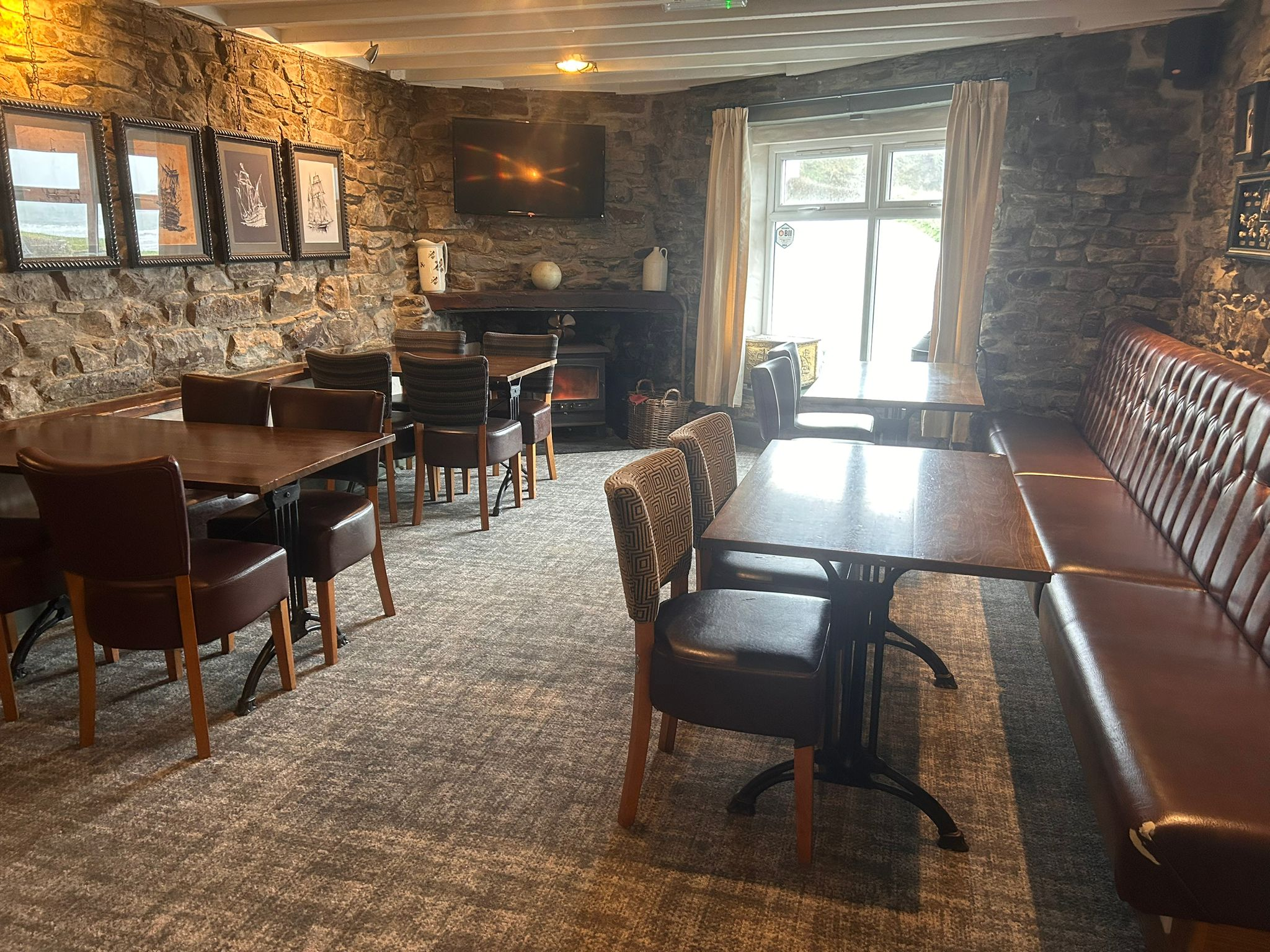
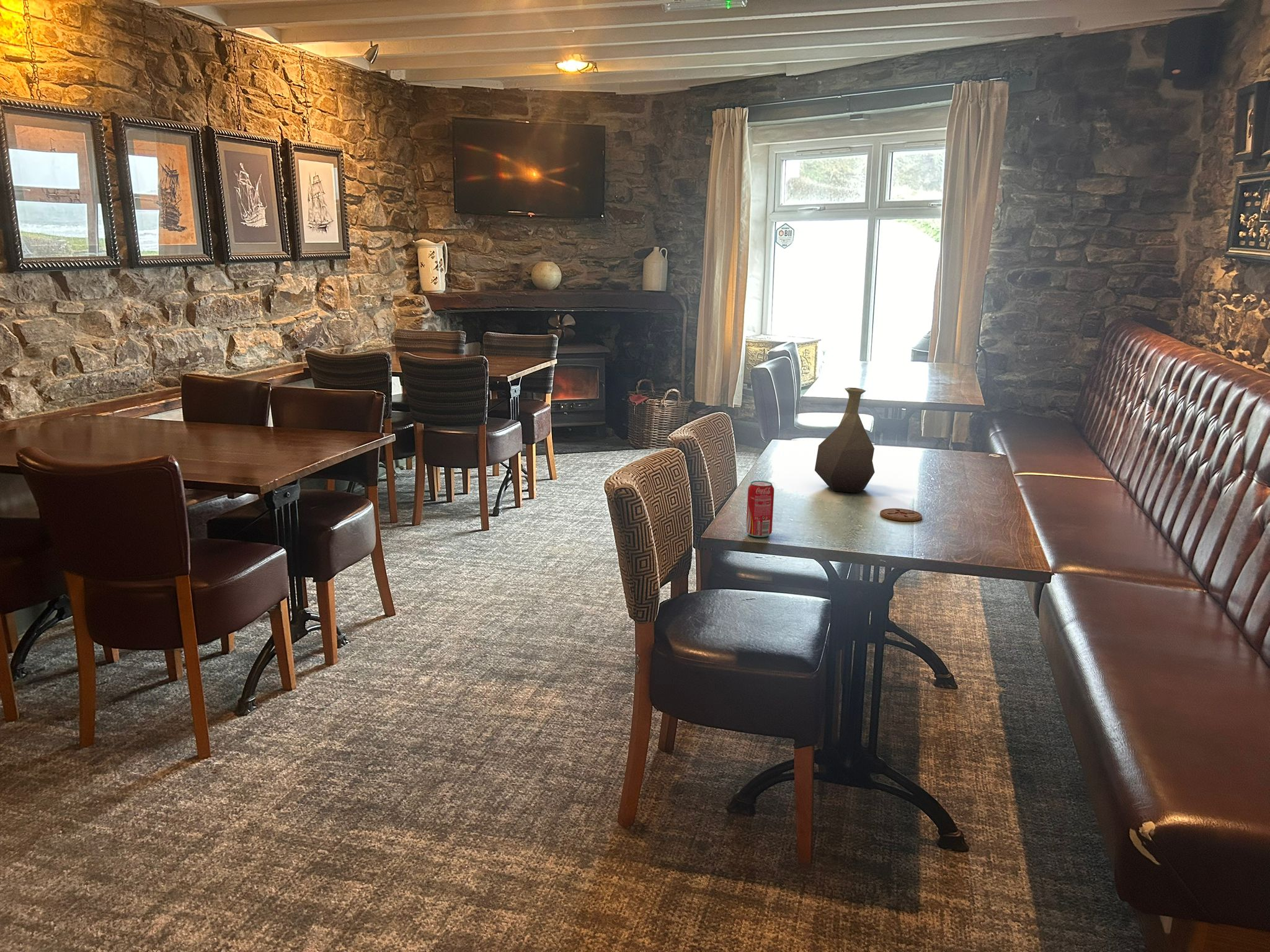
+ vase (848, 439)
+ coaster (900, 514)
+ beverage can (760, 509)
